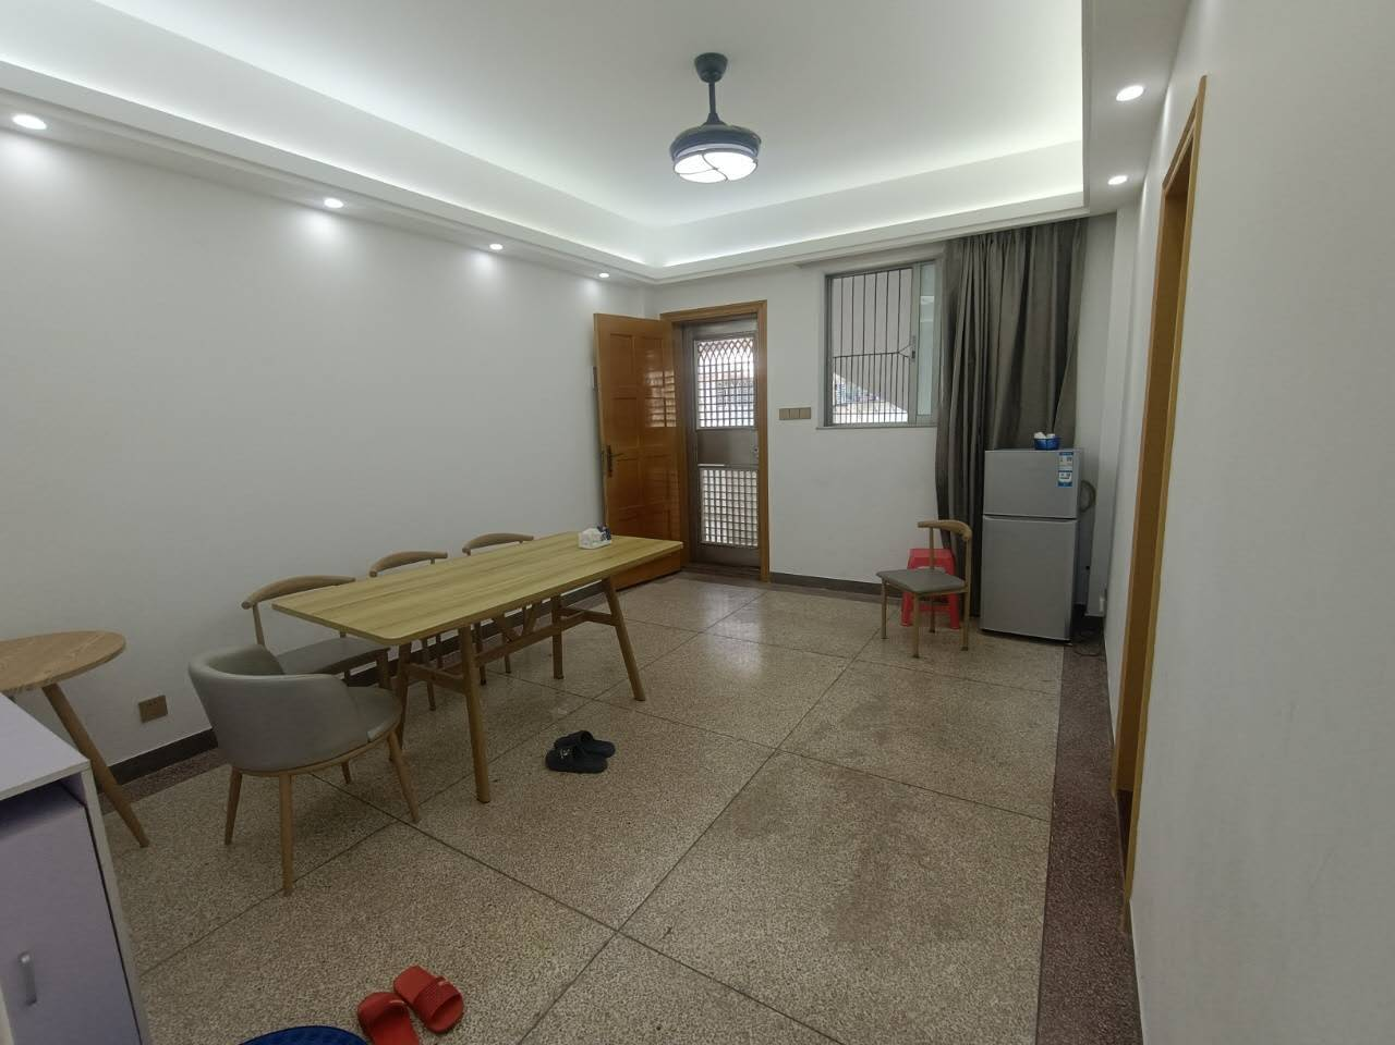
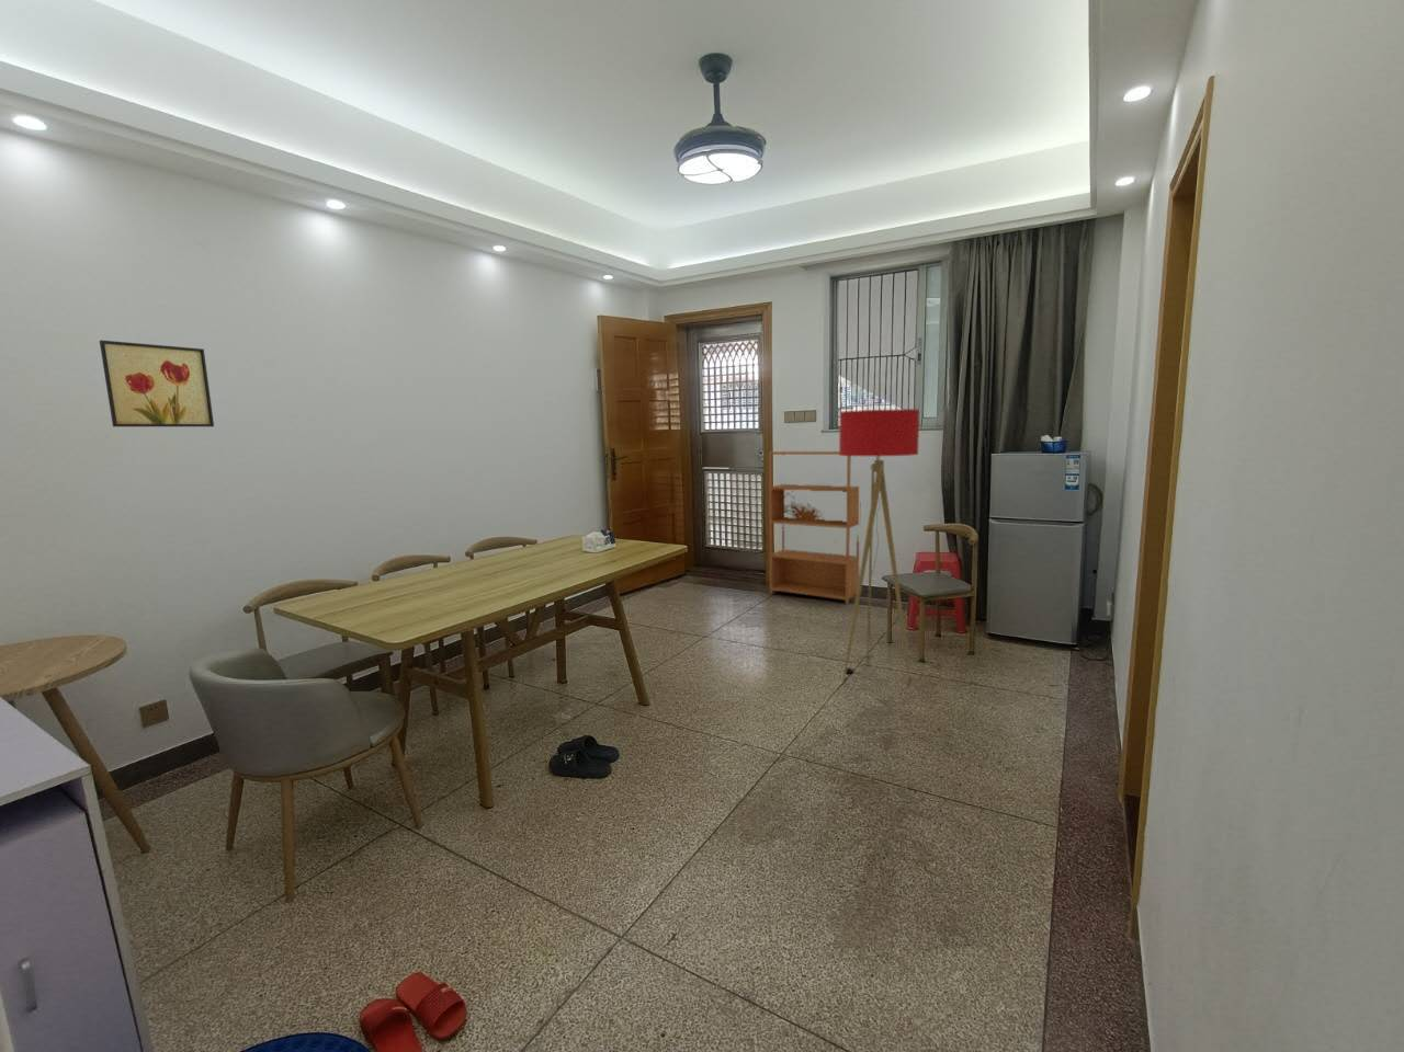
+ wall art (159, 386)
+ floor lamp (878, 544)
+ bookshelf (814, 524)
